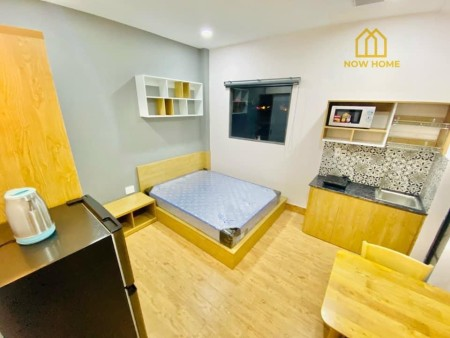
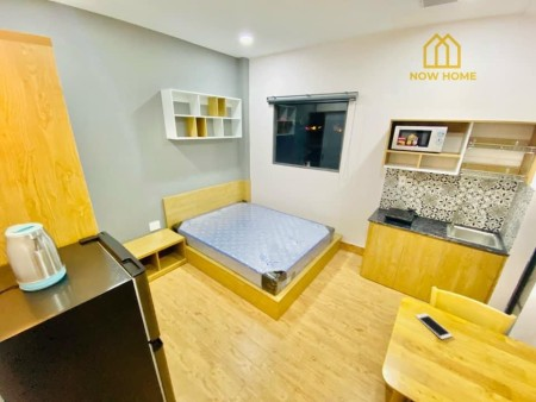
+ cell phone (432, 325)
